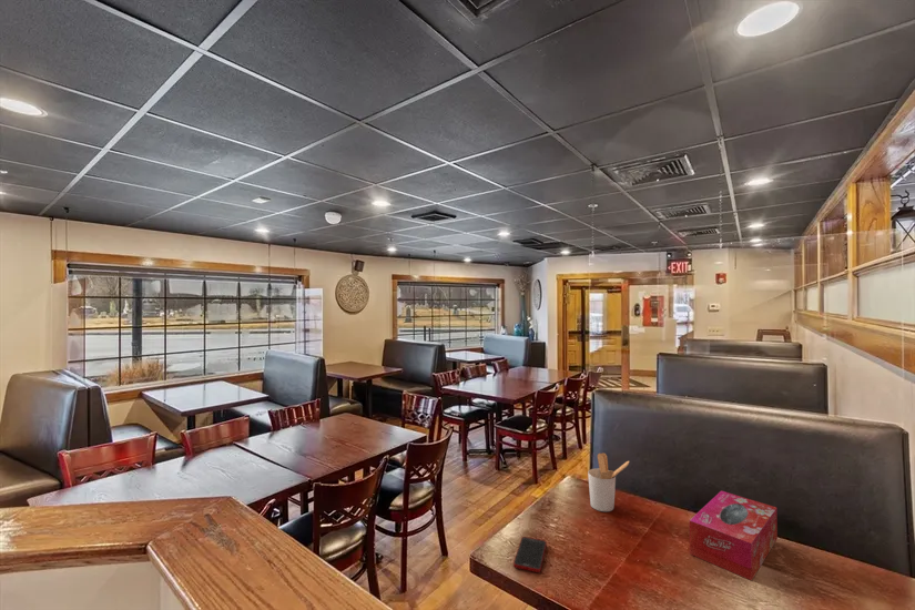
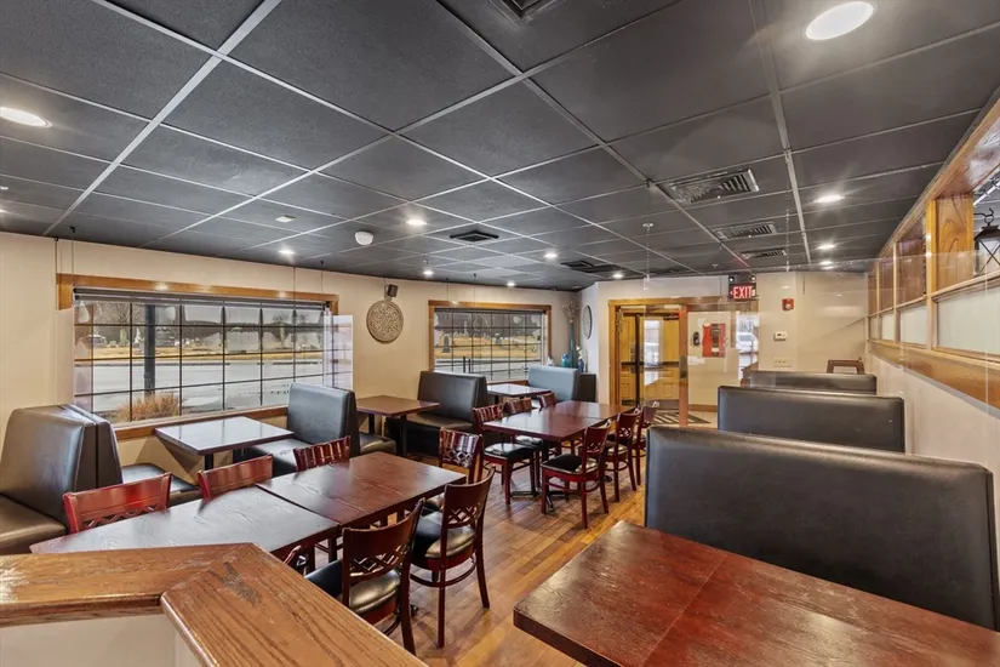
- utensil holder (609, 482)
- cell phone (530, 553)
- tissue box (734, 529)
